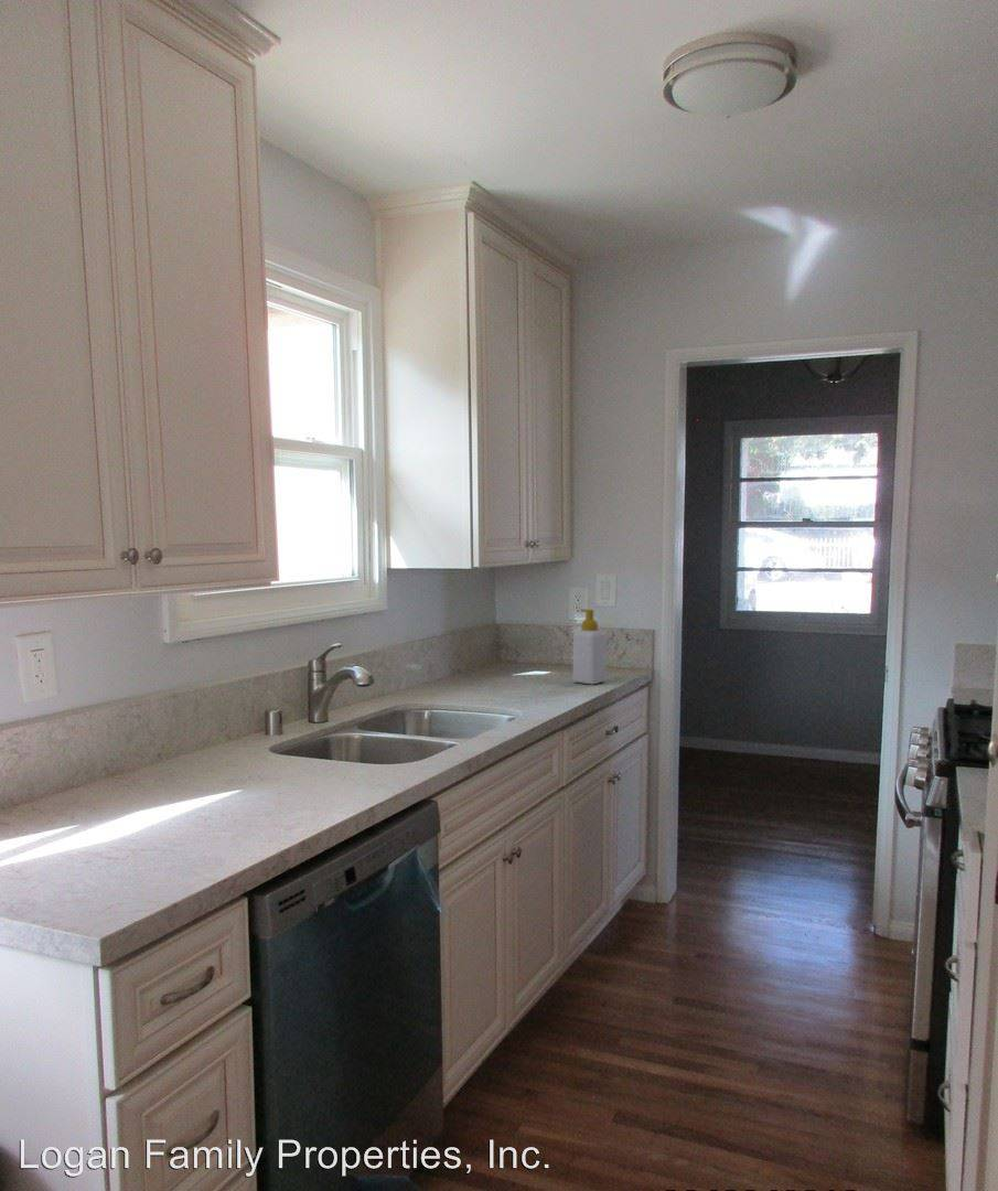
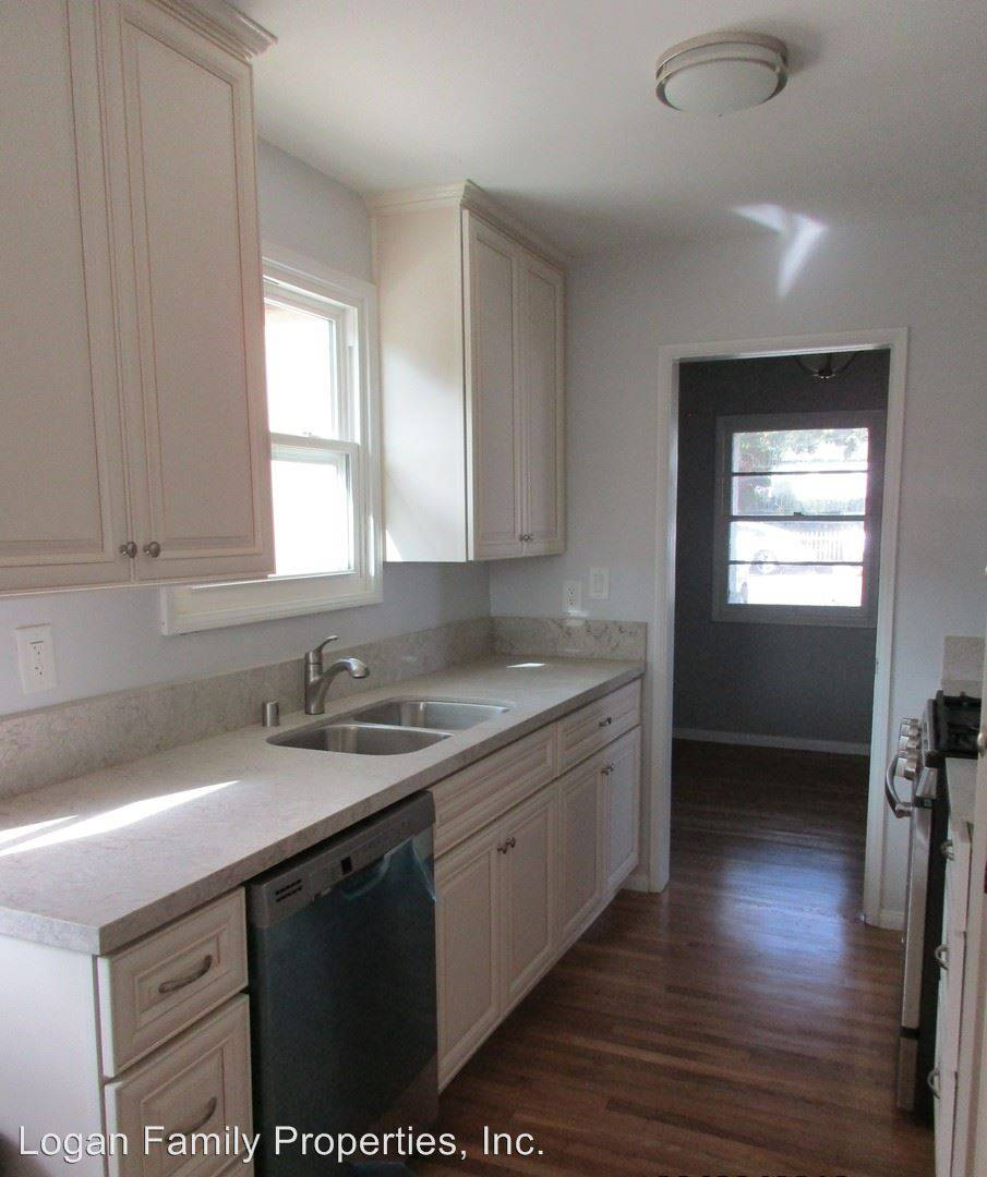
- soap bottle (589, 645)
